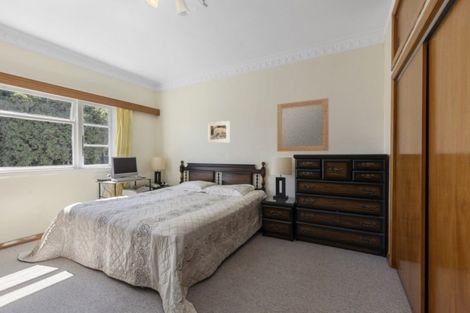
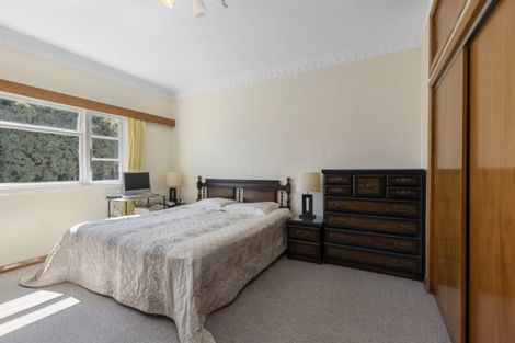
- home mirror (301, 126)
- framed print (218, 132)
